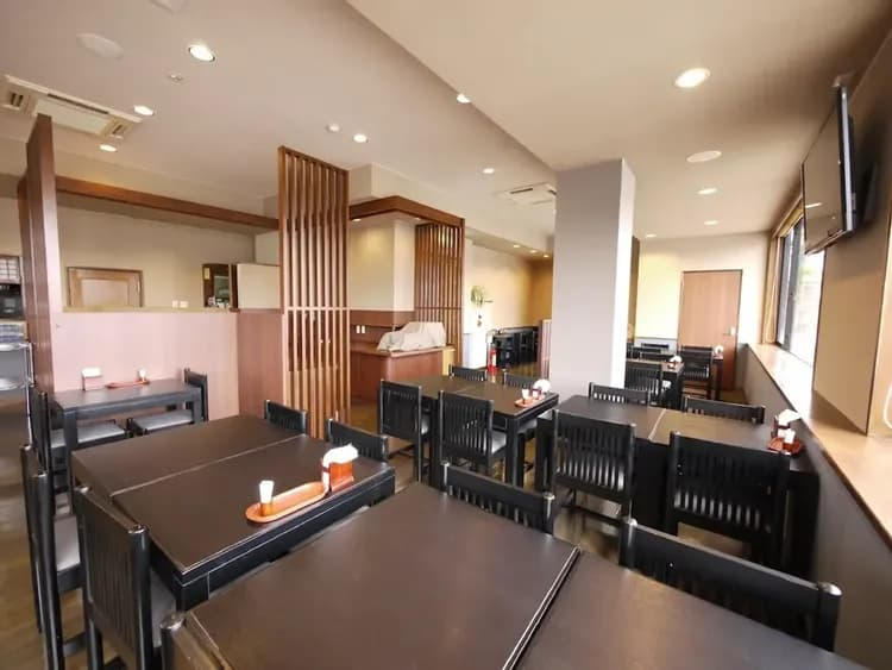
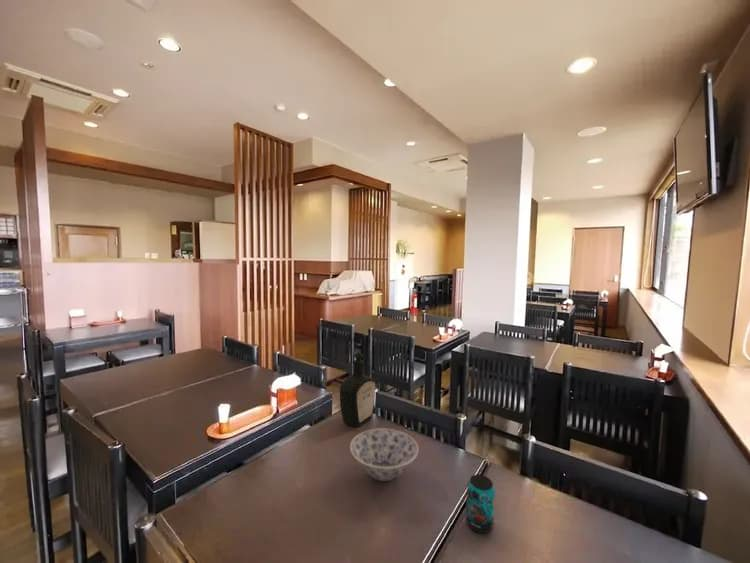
+ beverage can (480, 502)
+ bottle (358, 386)
+ bowl (383, 460)
